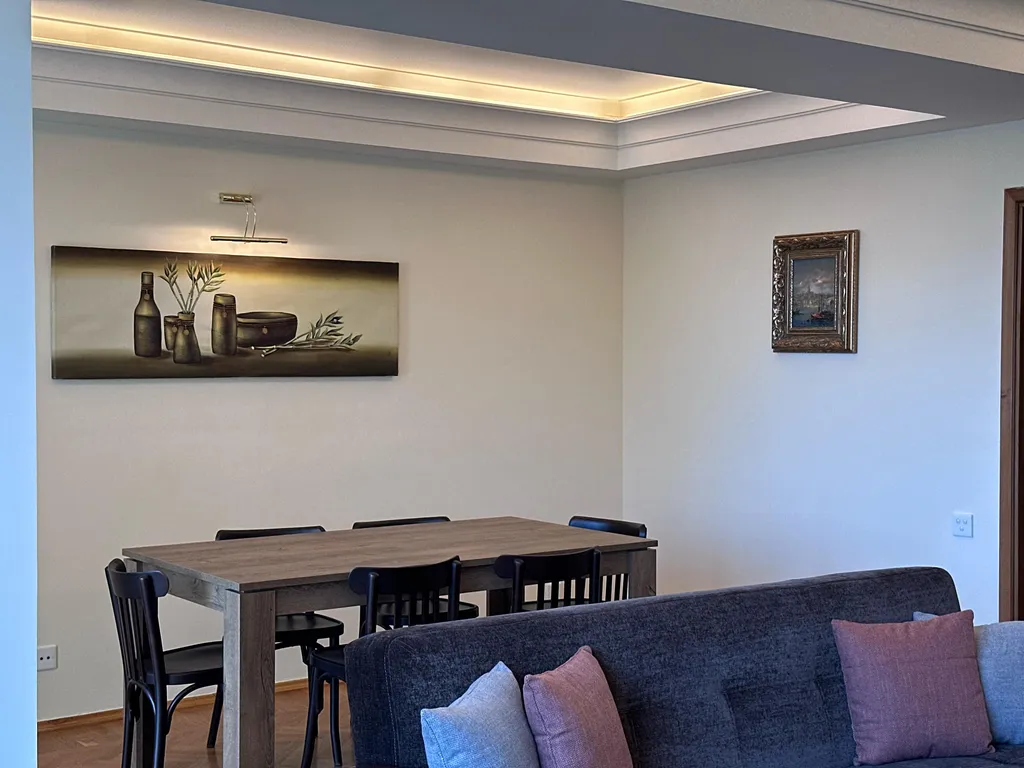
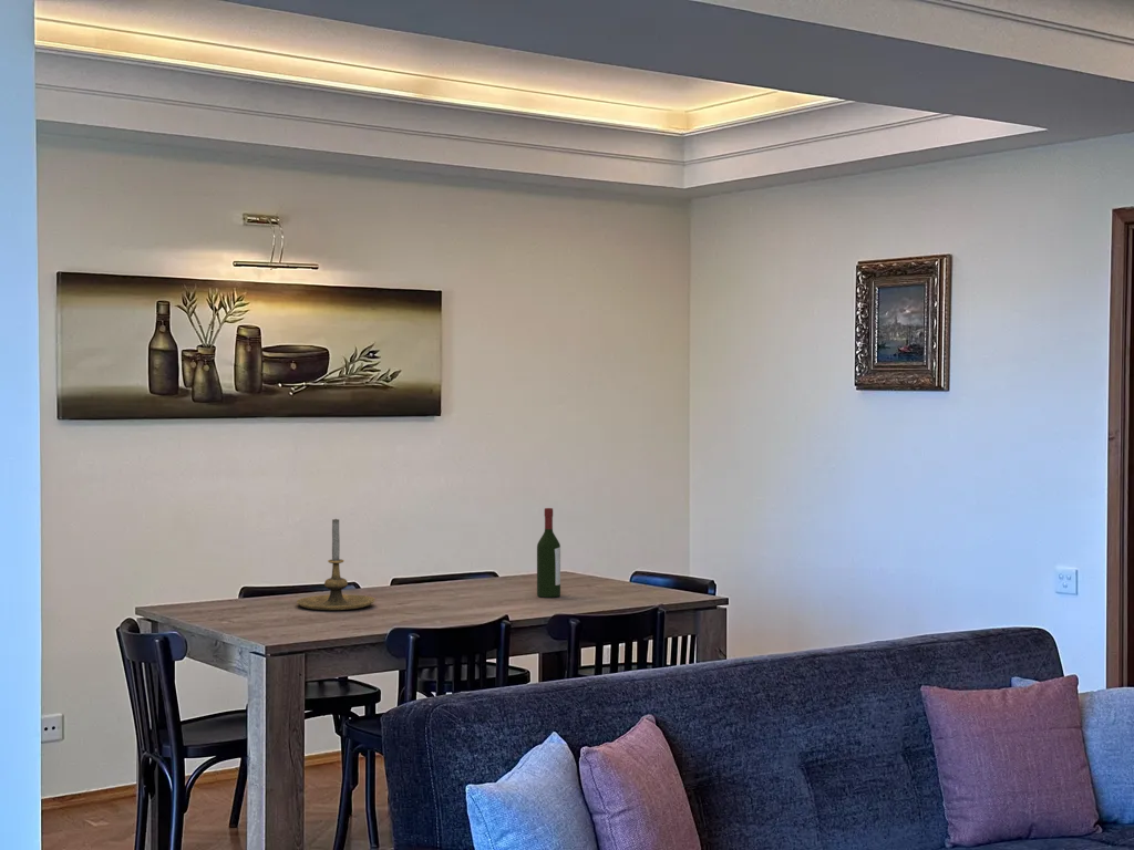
+ wine bottle (548, 551)
+ candle holder (336, 561)
